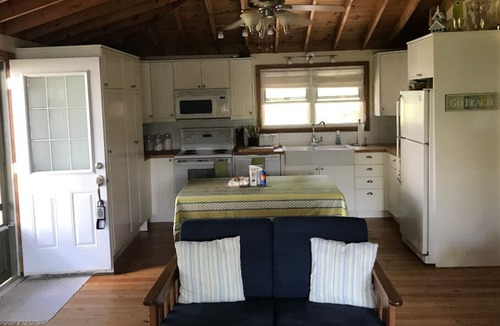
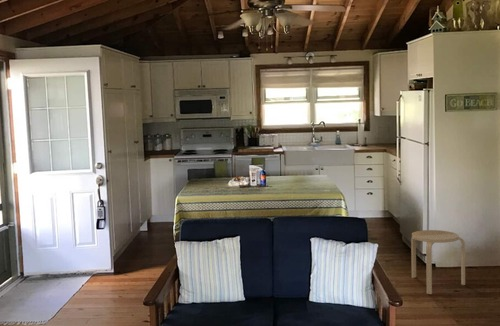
+ stool (431, 260)
